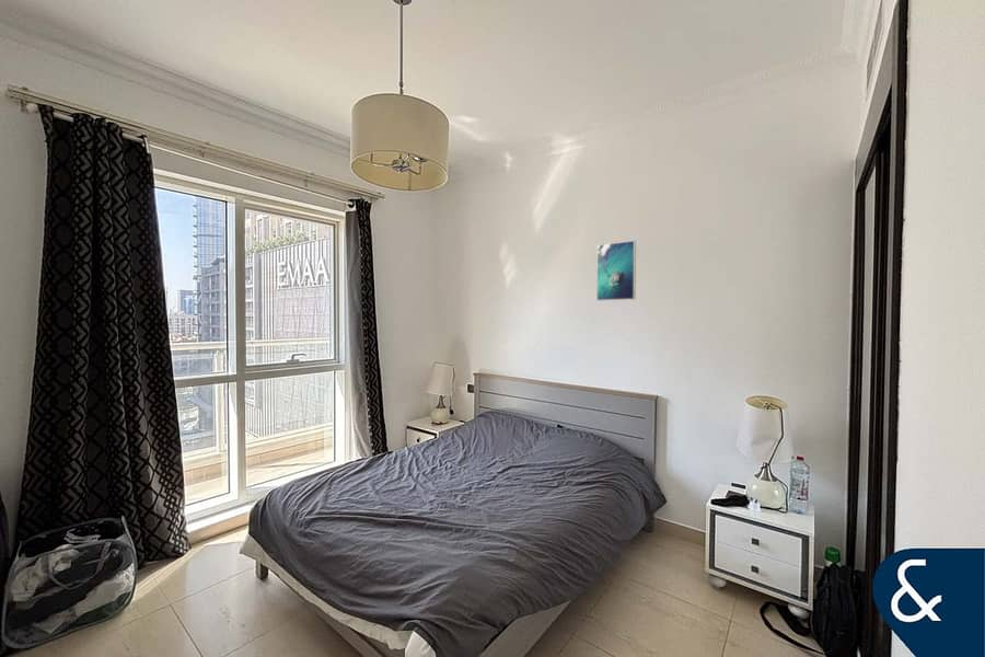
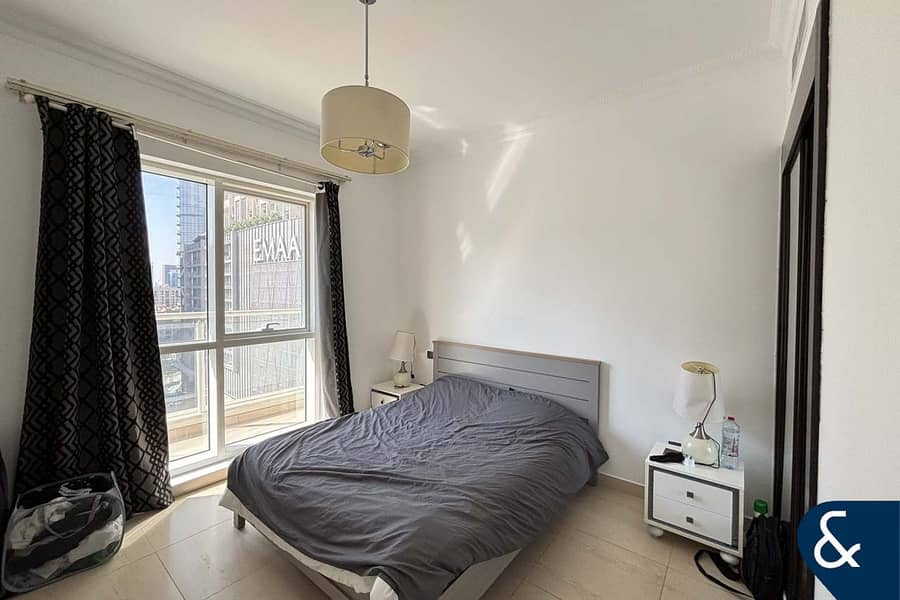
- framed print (615, 272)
